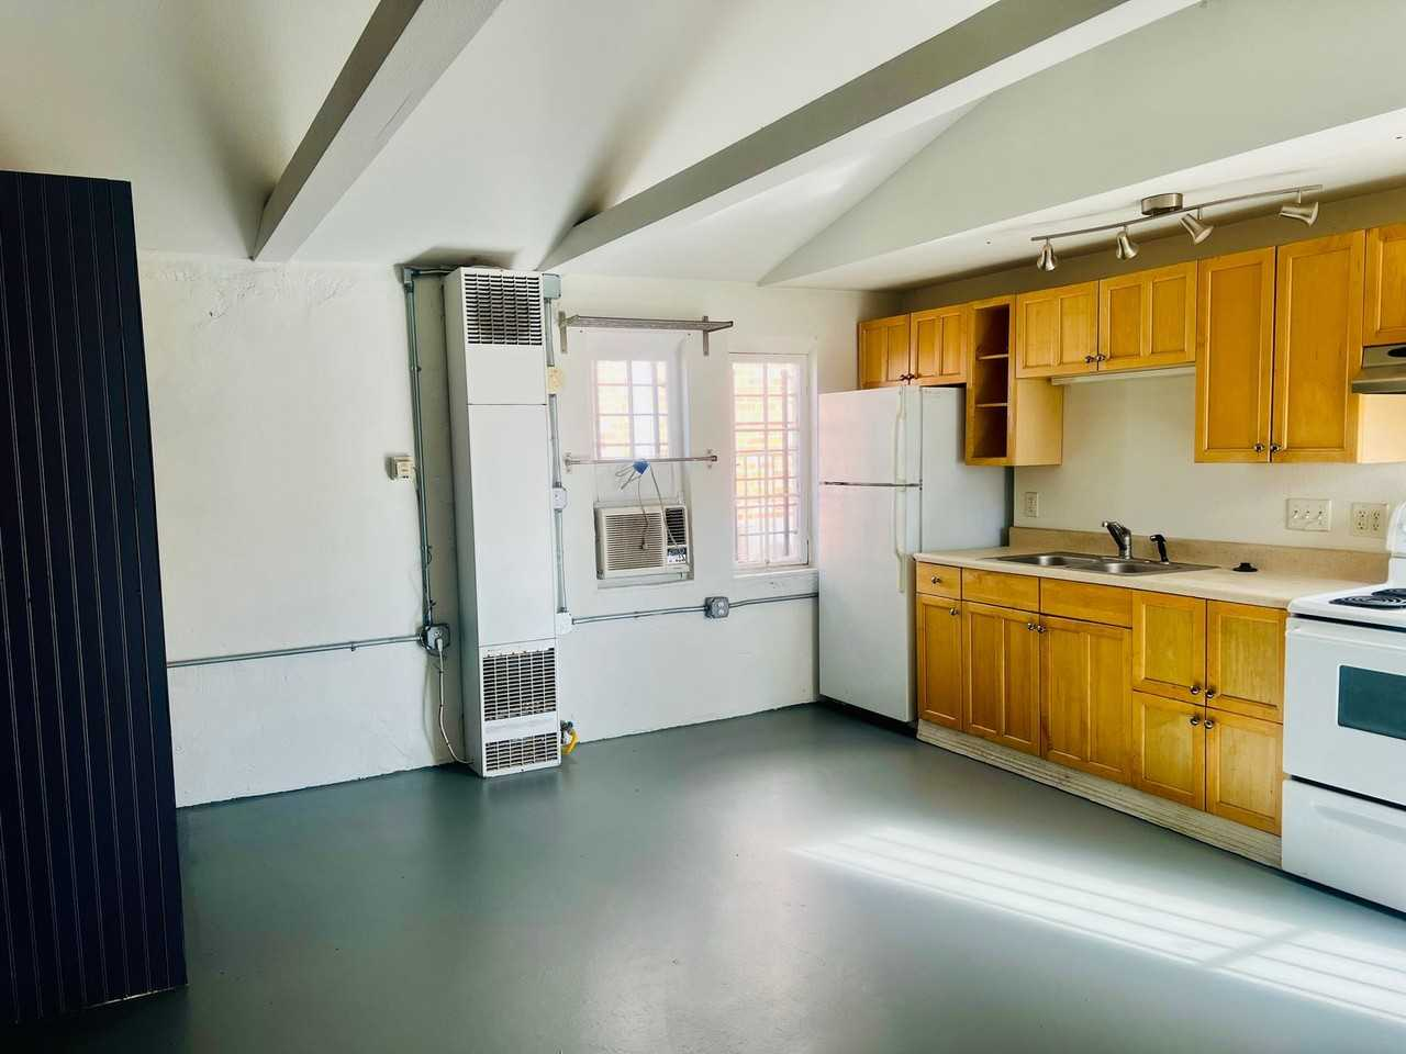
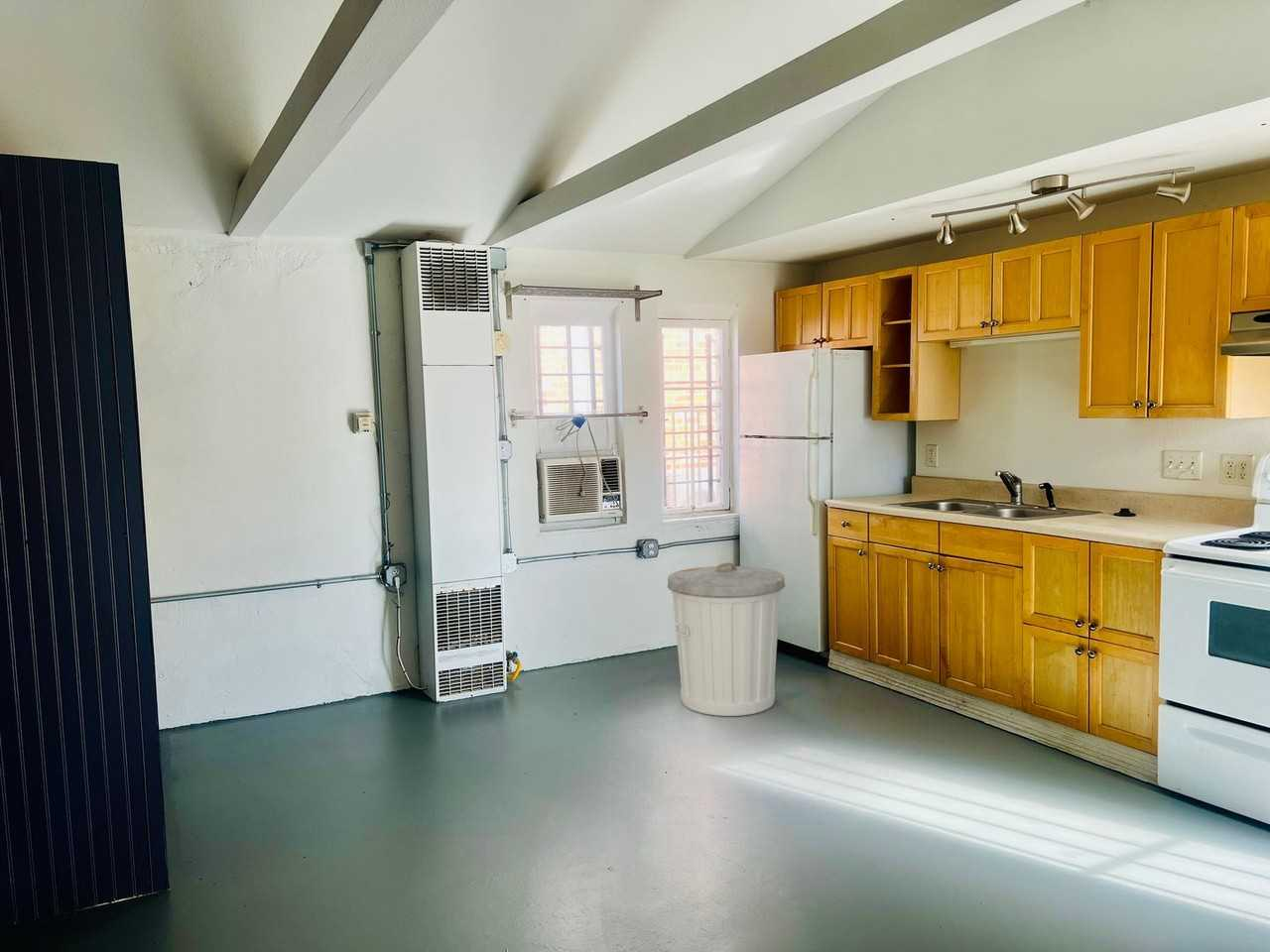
+ trash can (726, 632)
